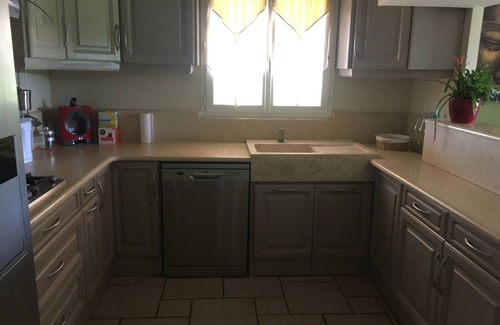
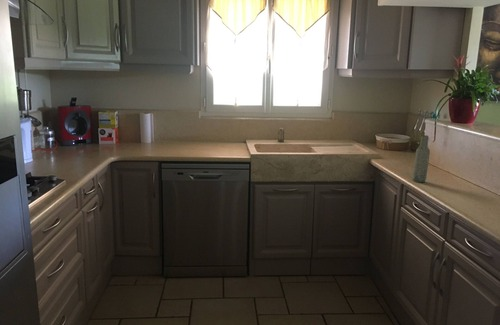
+ bottle (421, 158)
